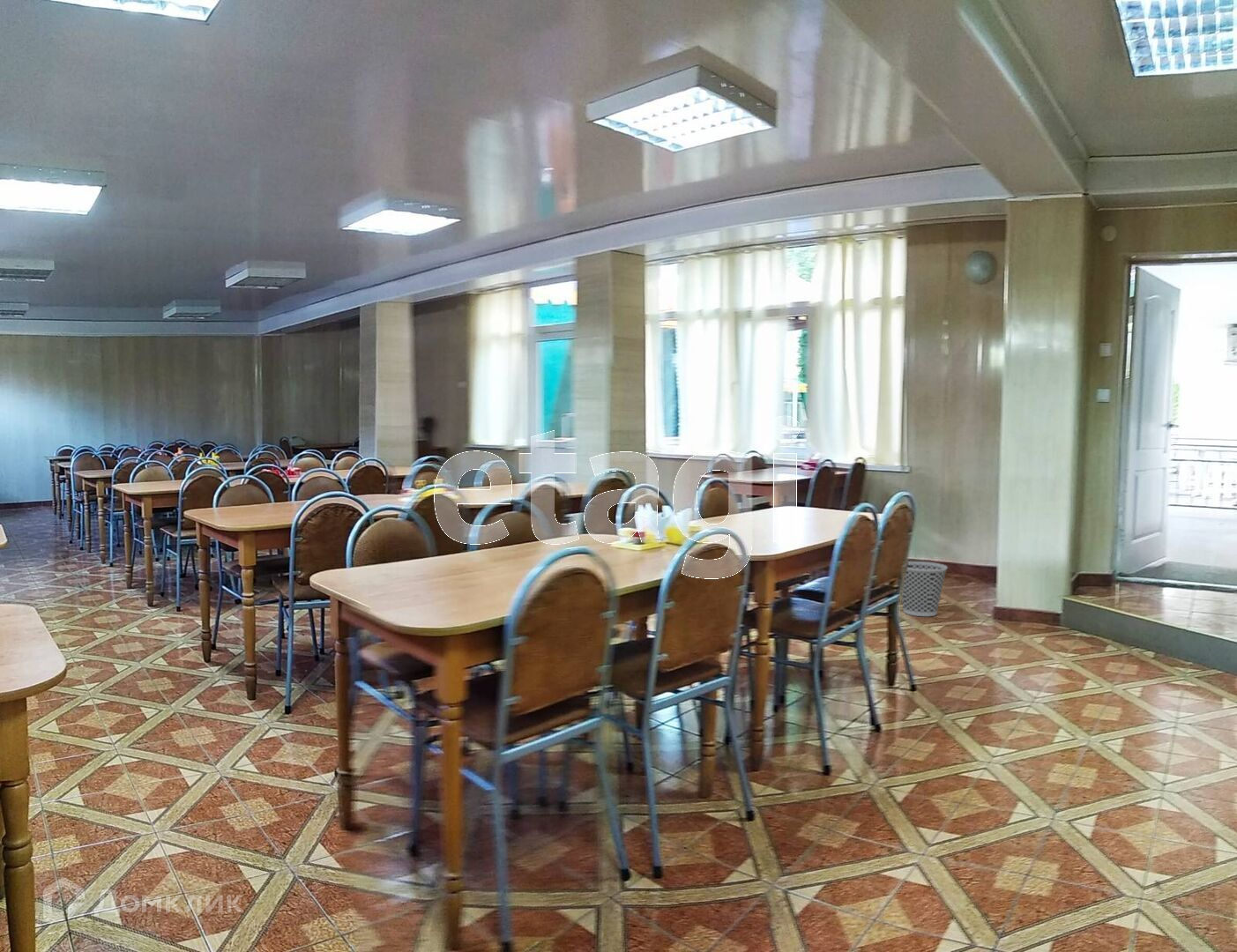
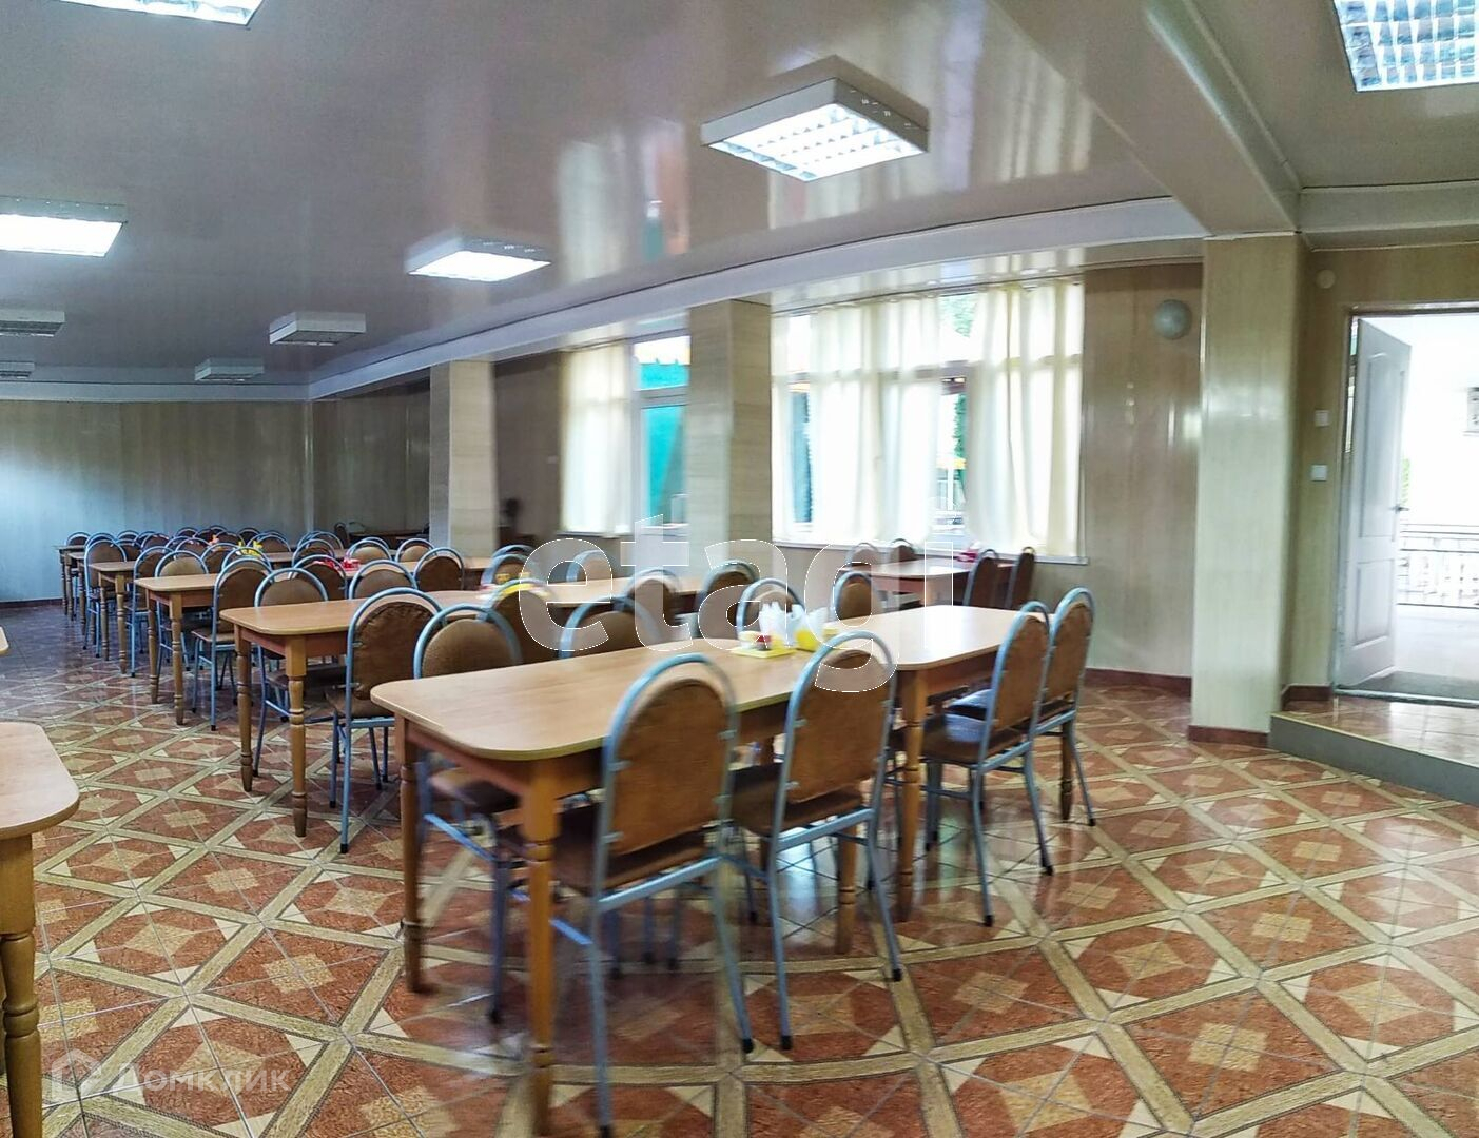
- wastebasket (920, 589)
